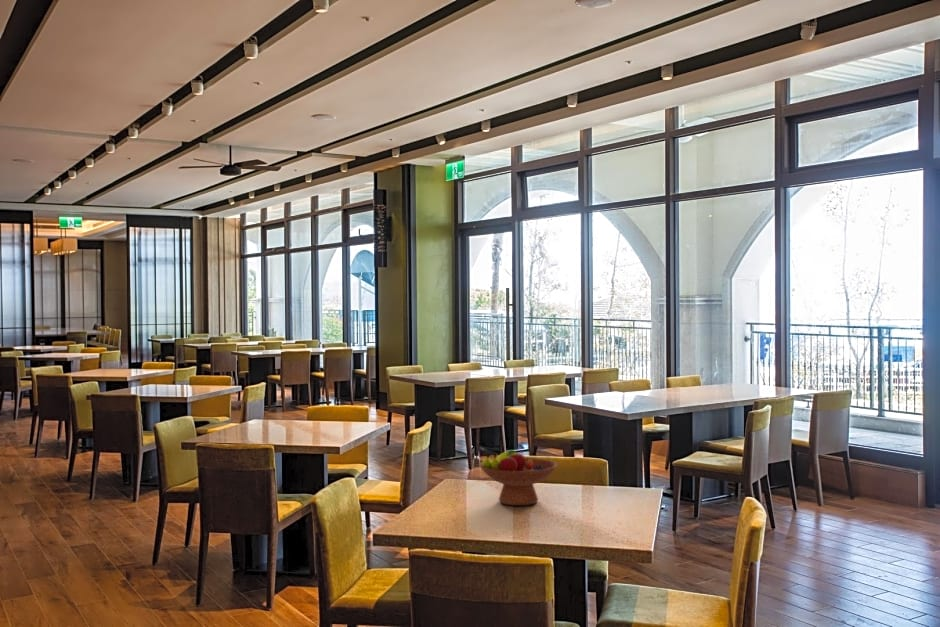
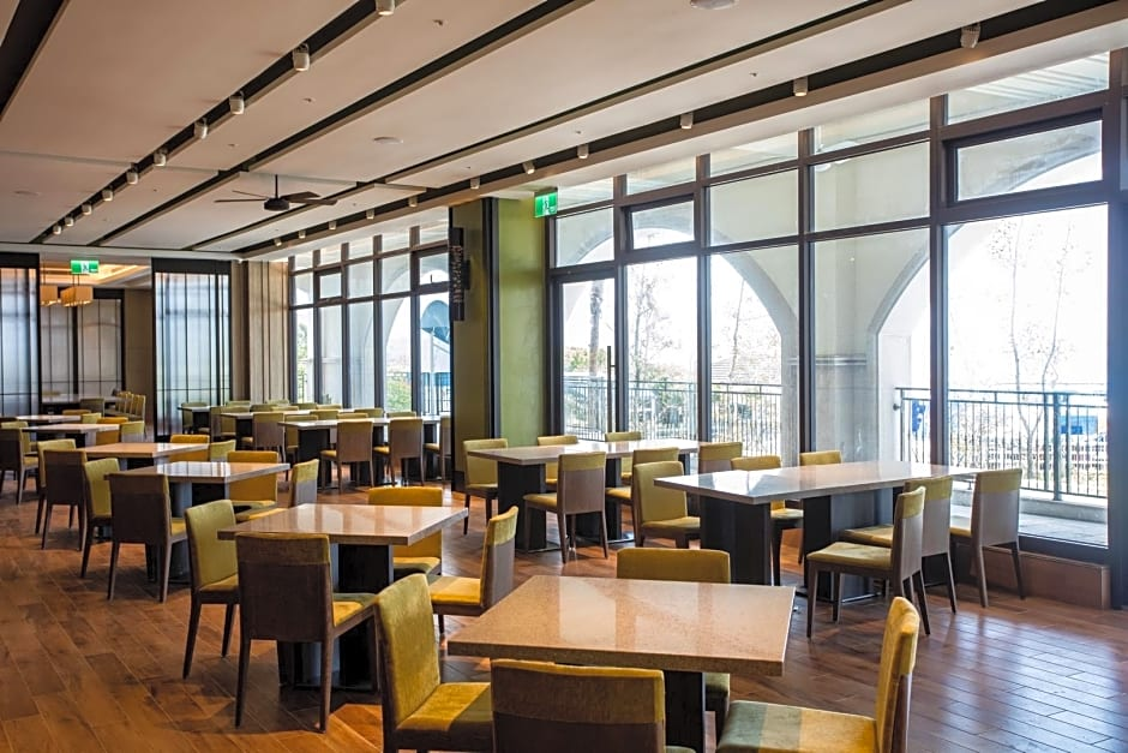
- fruit bowl (518, 475)
